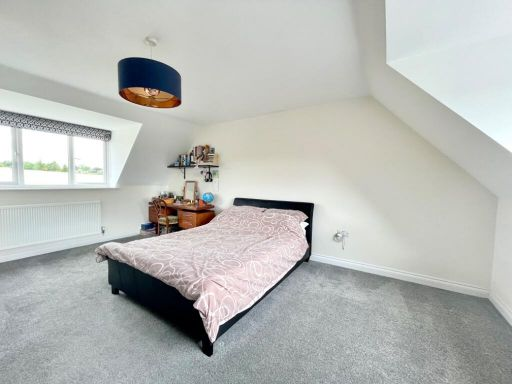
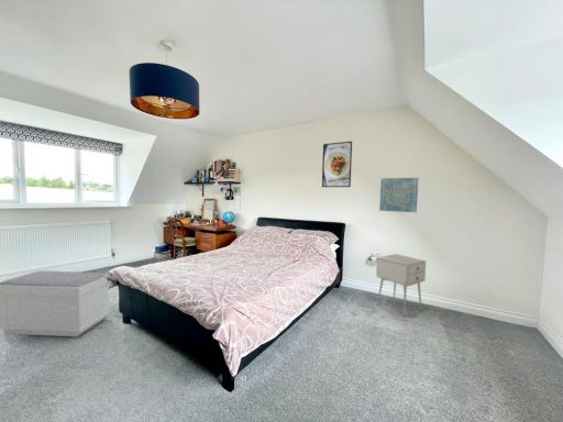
+ wall art (398, 195)
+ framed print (336, 165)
+ nightstand (400, 282)
+ bench (56, 300)
